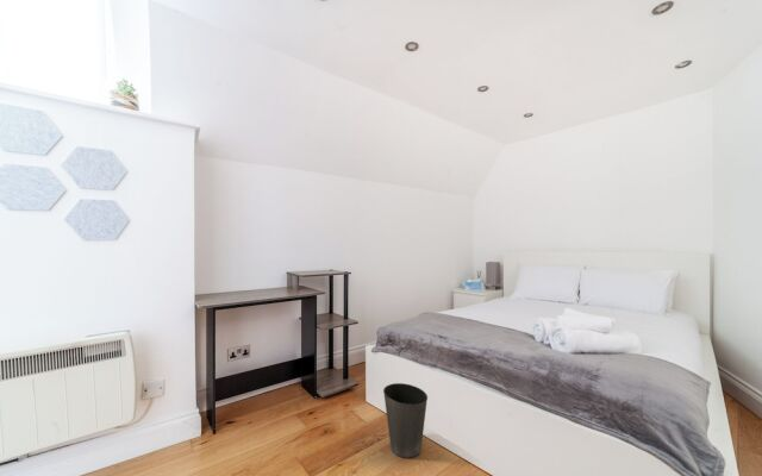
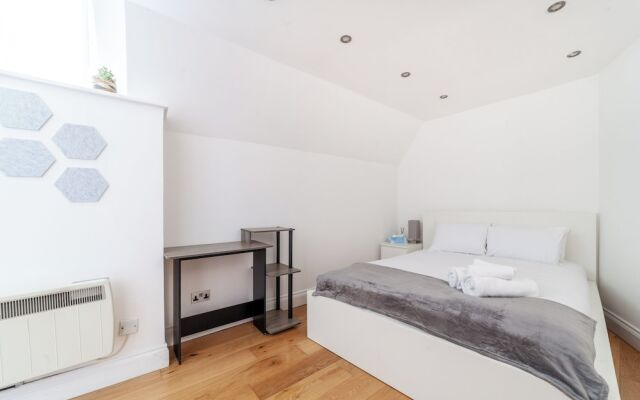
- waste basket (405, 420)
